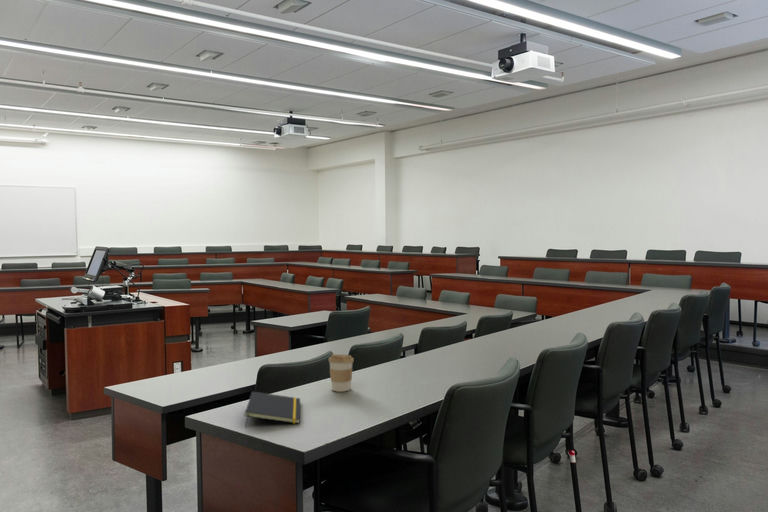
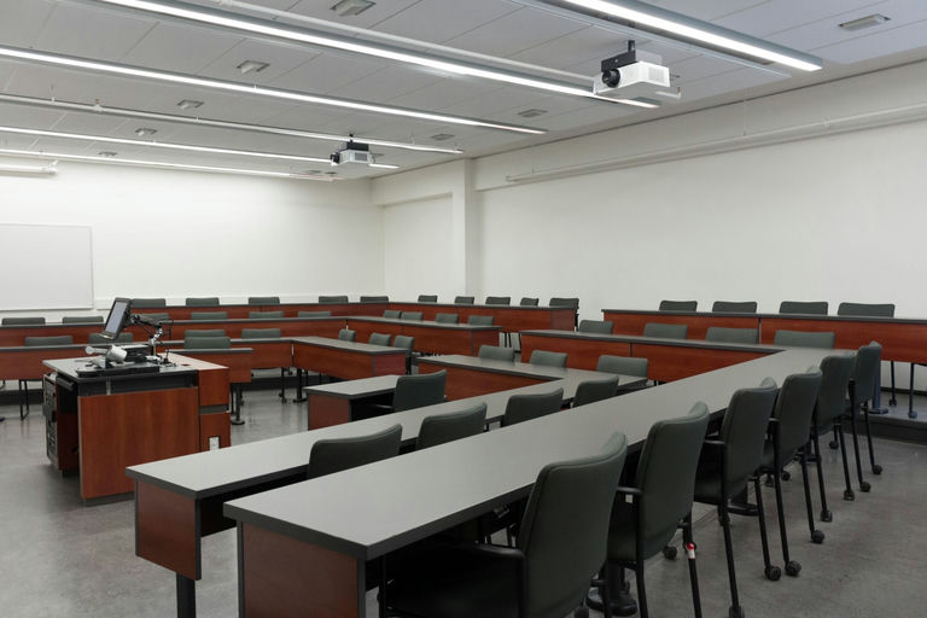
- coffee cup (341, 371)
- notepad (274, 406)
